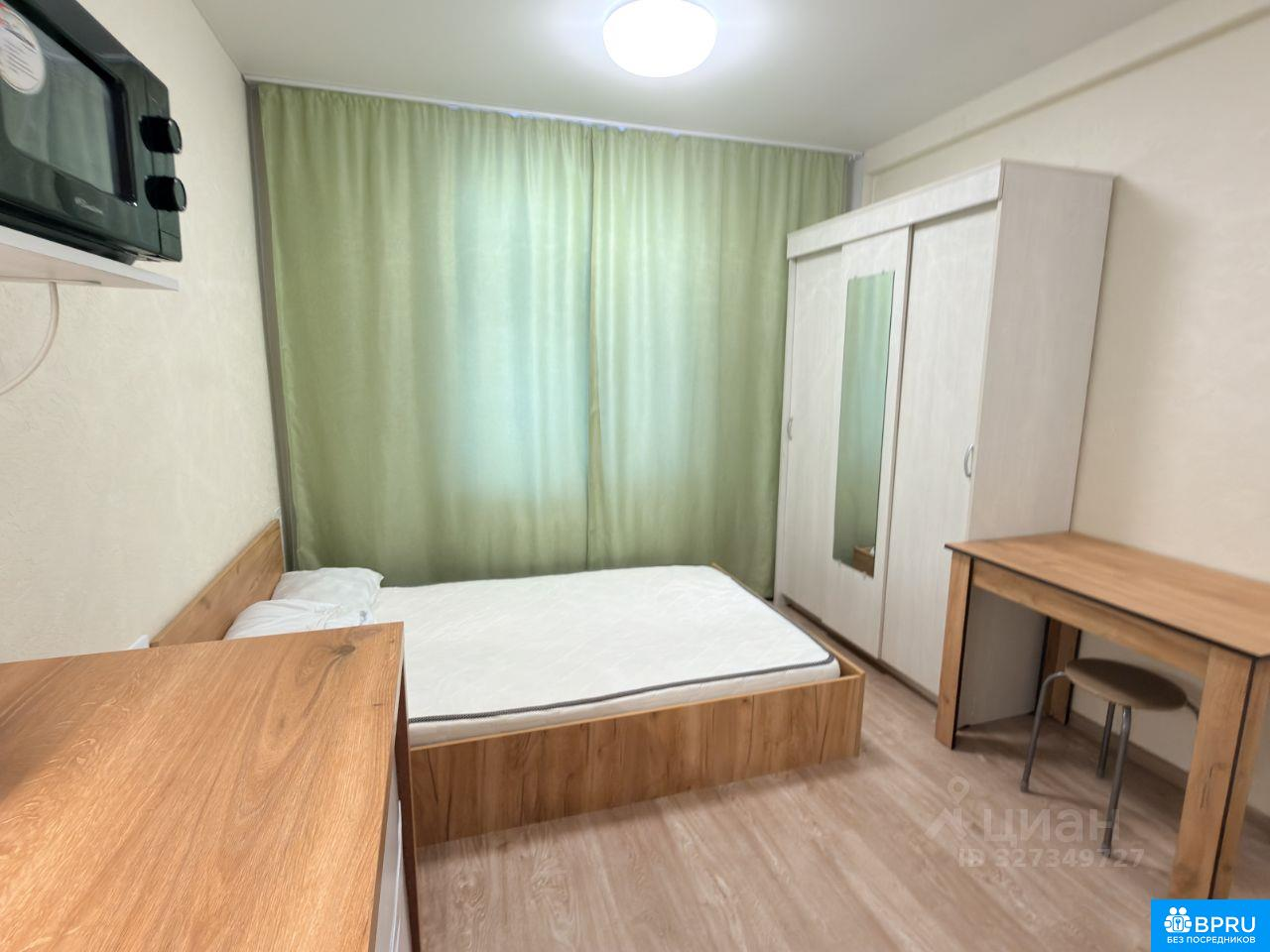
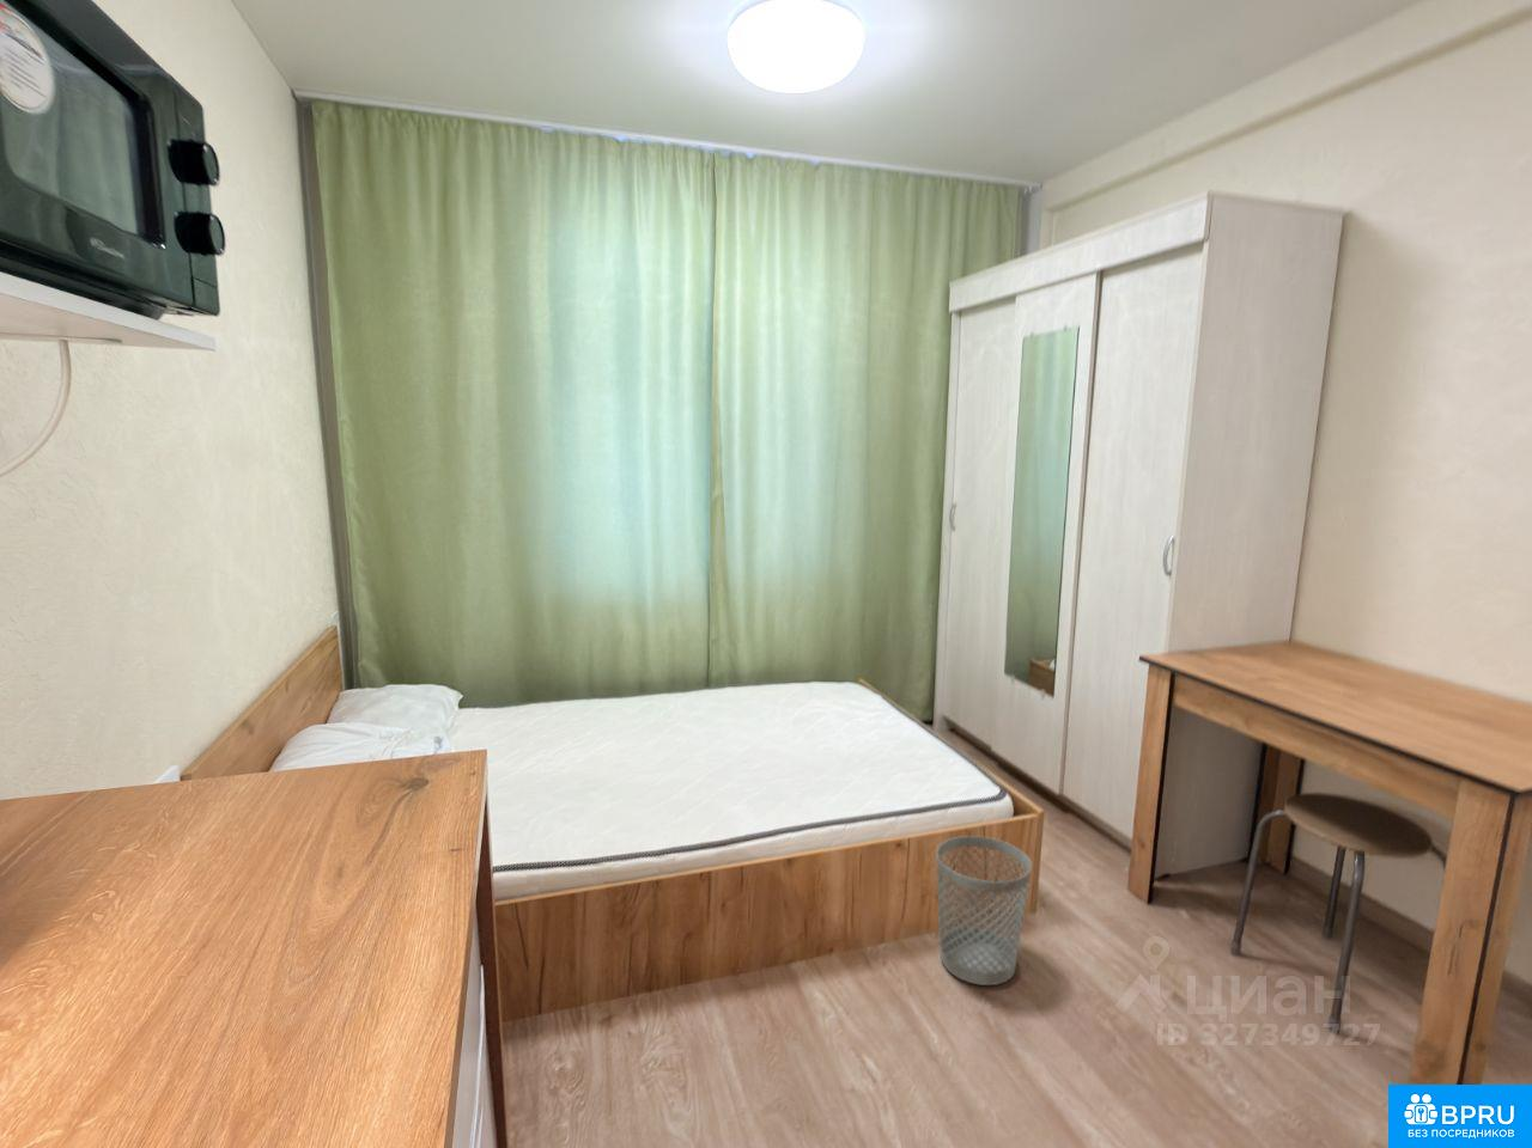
+ wastebasket (980, 910)
